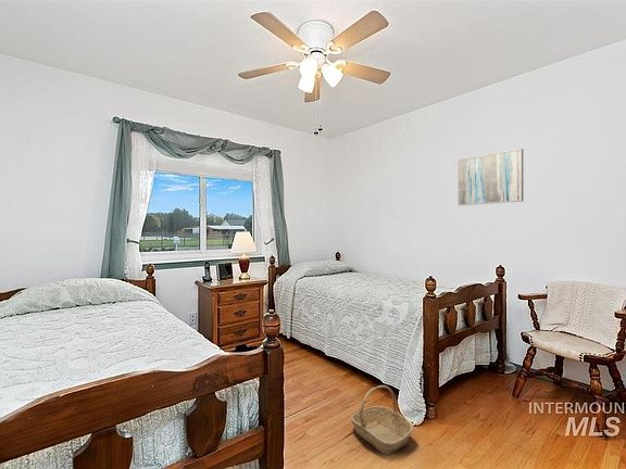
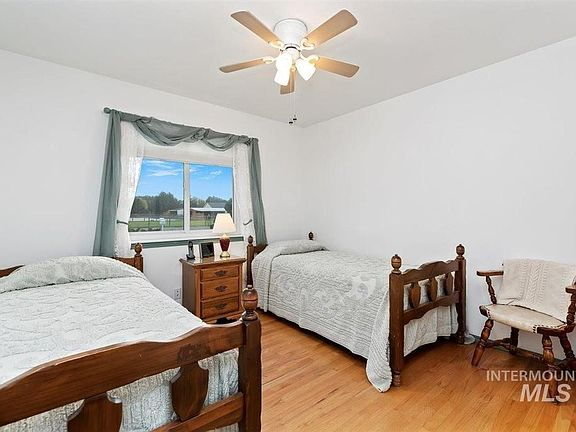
- basket (380, 411)
- wall art (488, 179)
